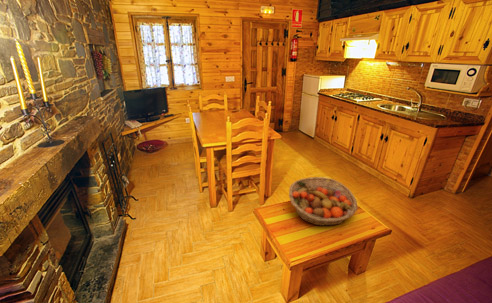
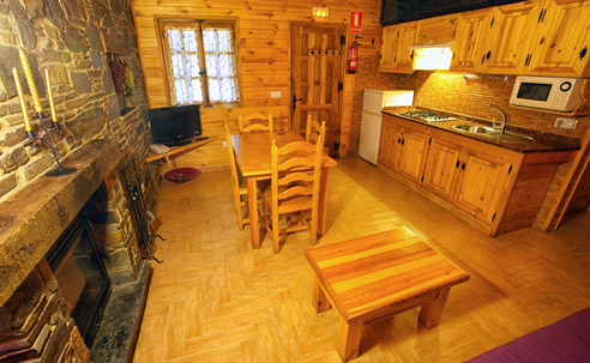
- fruit basket (321, 201)
